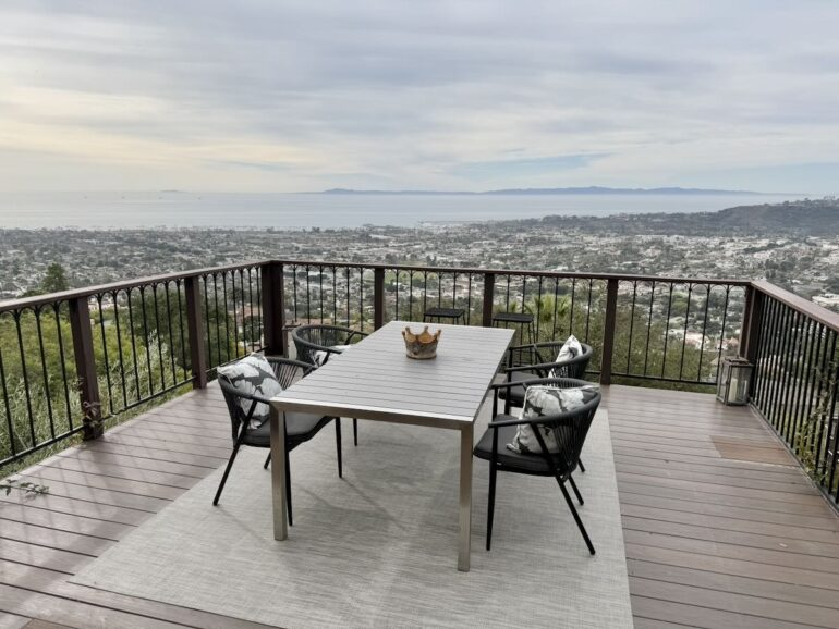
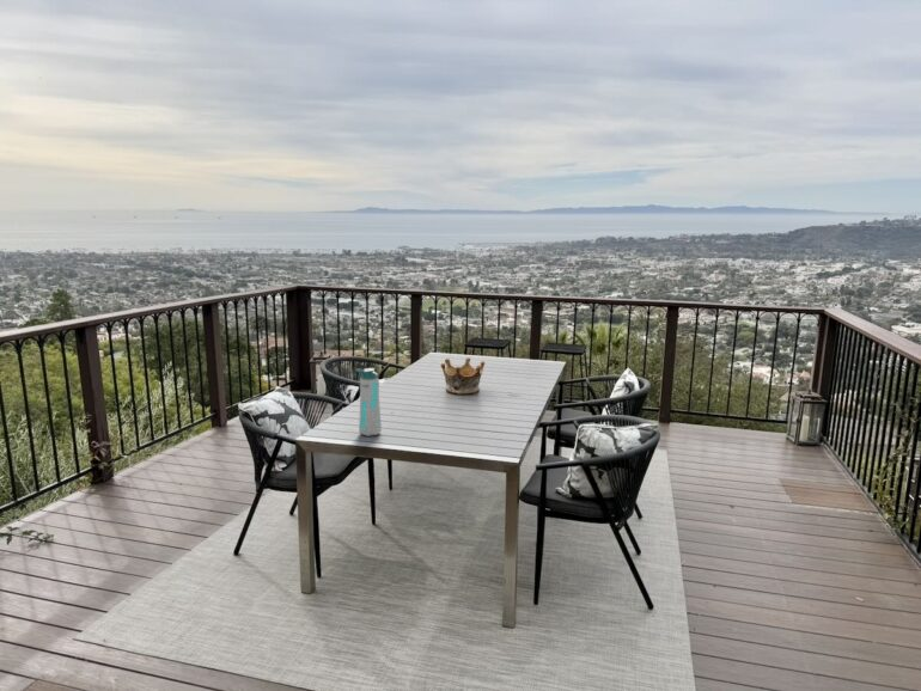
+ water bottle (367, 400)
